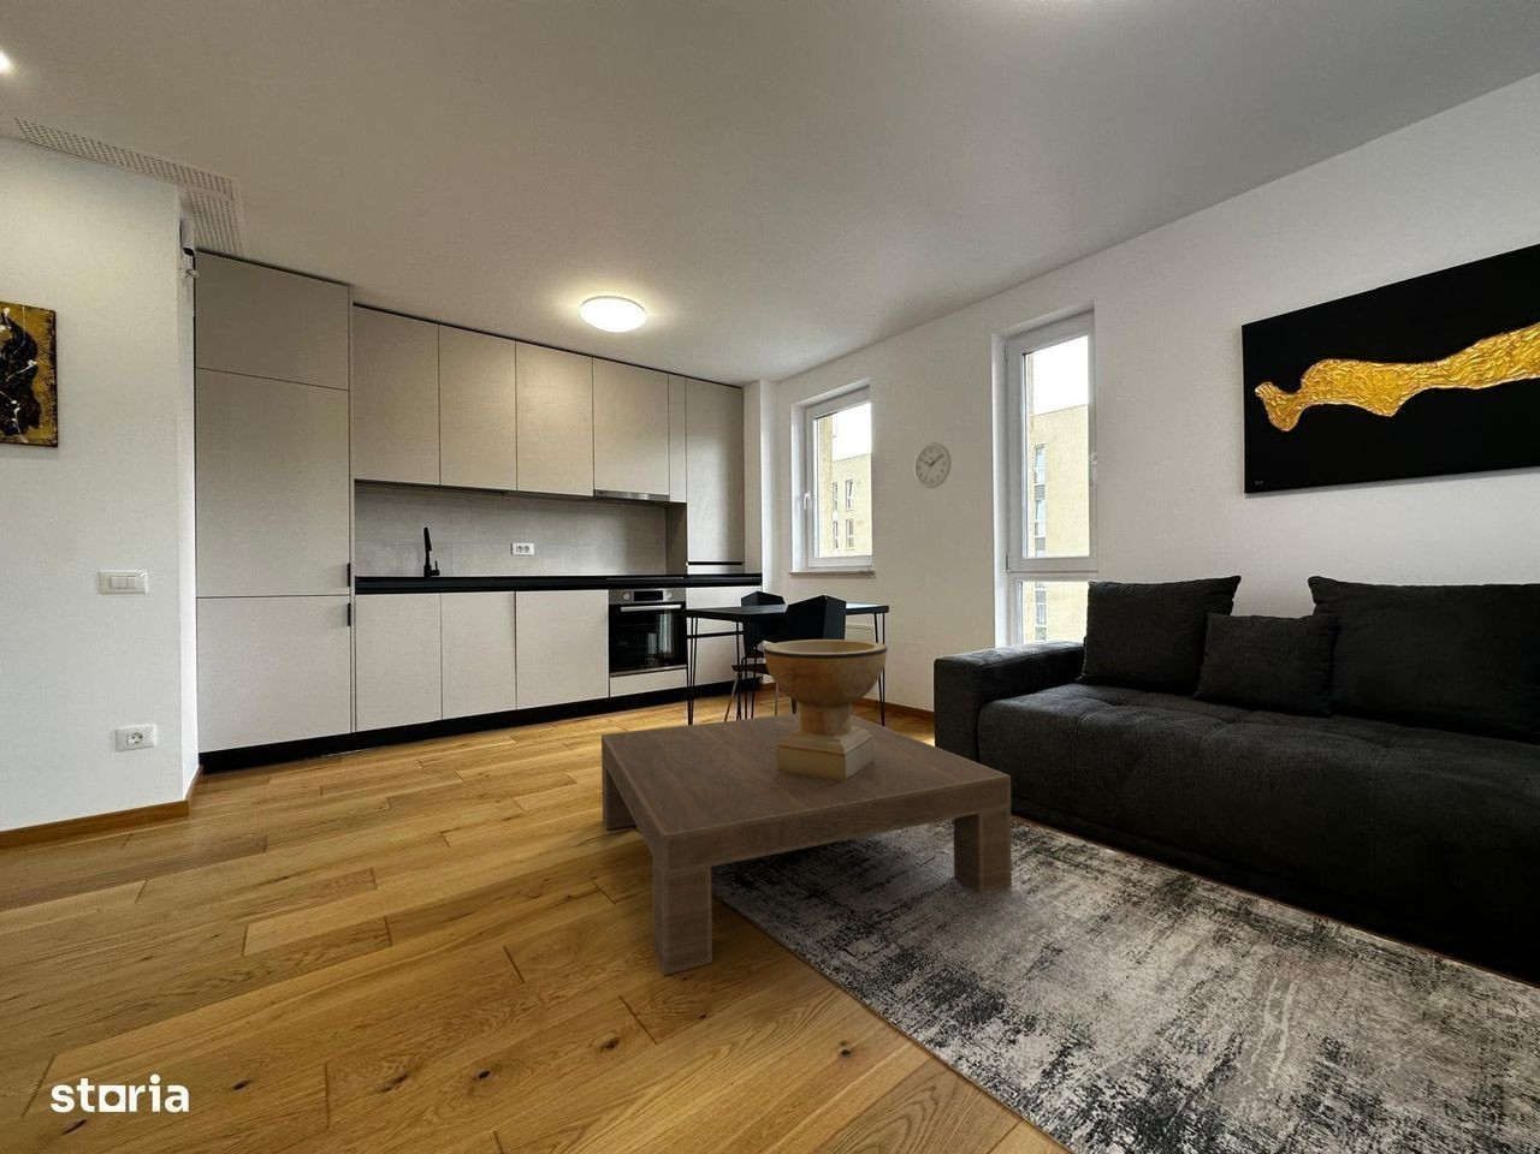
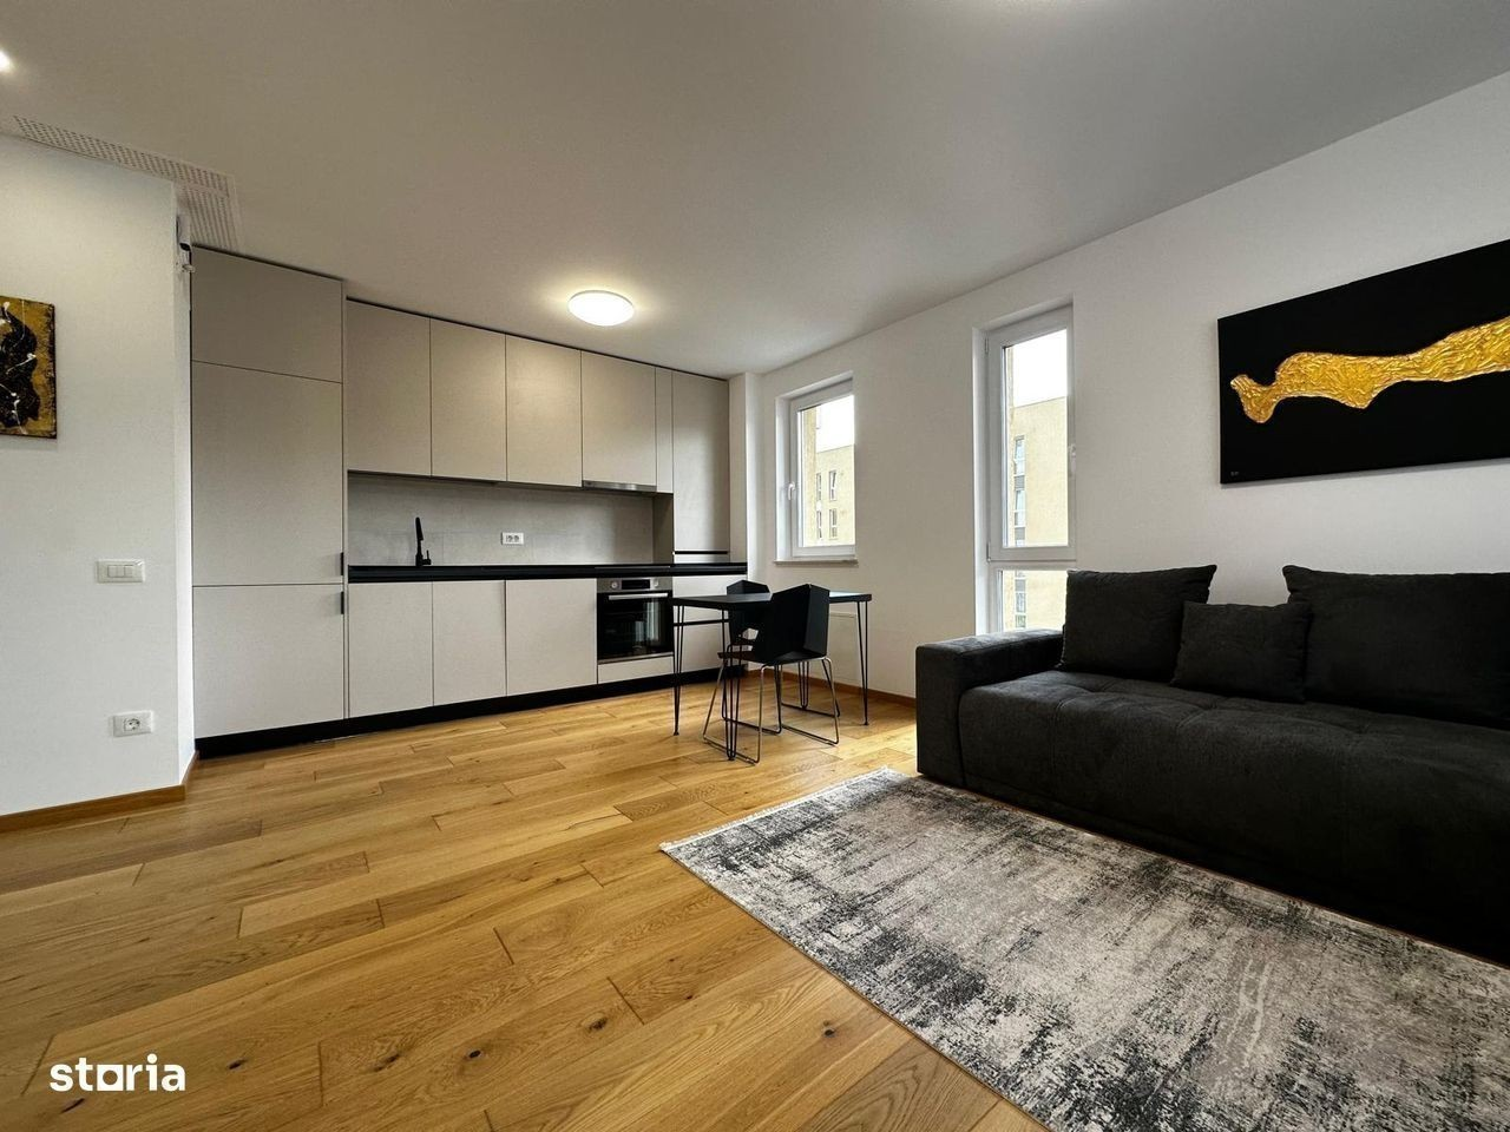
- coffee table (778, 799)
- wall clock (931, 465)
- decorative bowl (826, 704)
